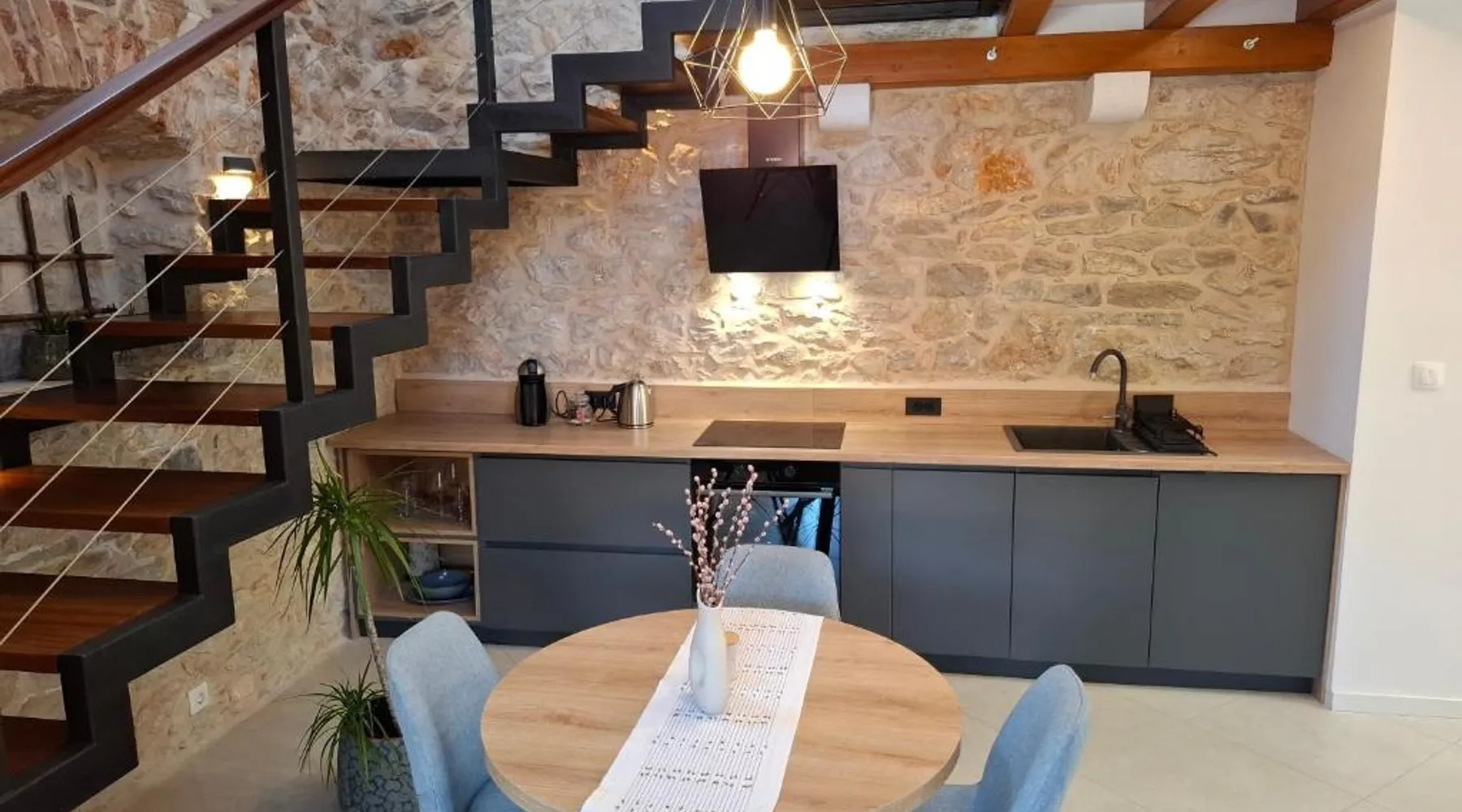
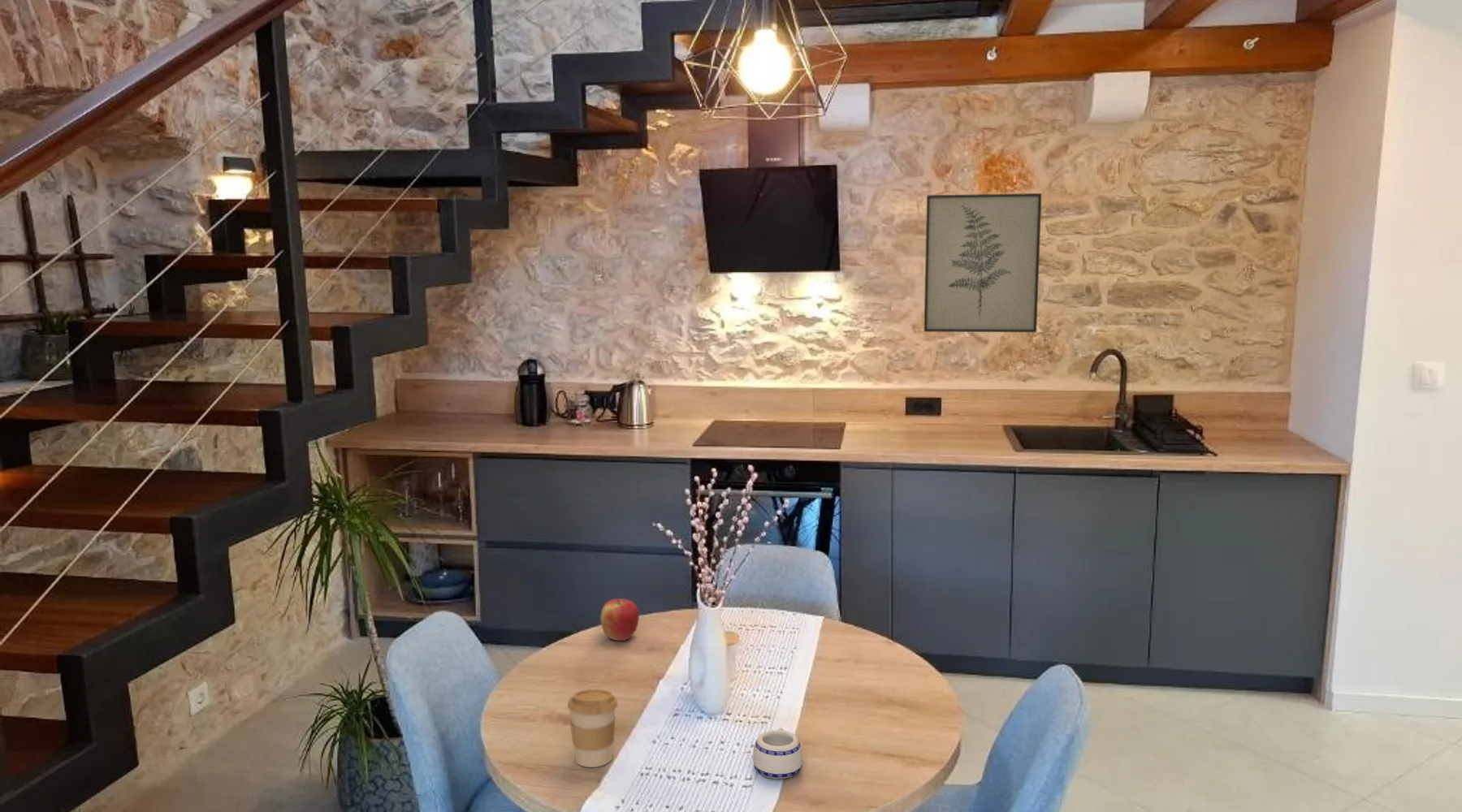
+ mug (778, 749)
+ apple (619, 618)
+ coffee cup (593, 725)
+ wall art (981, 263)
